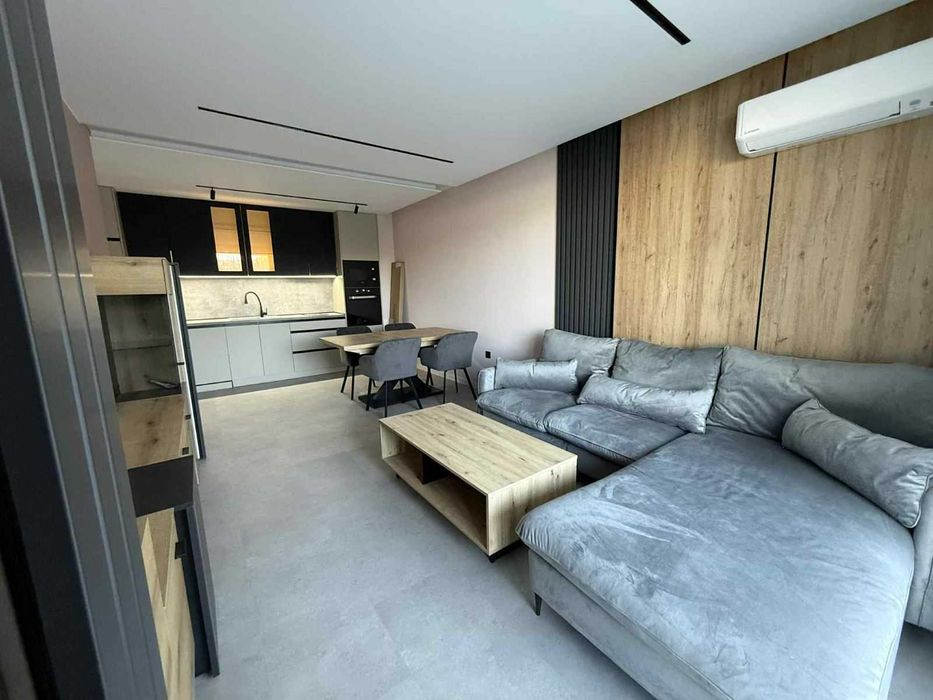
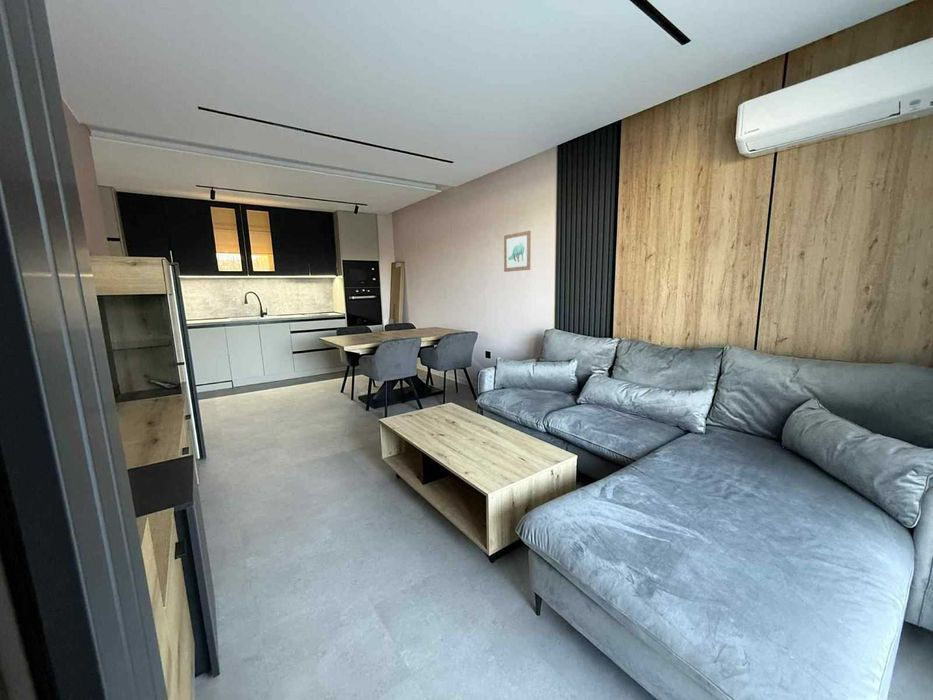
+ wall art (516, 252)
